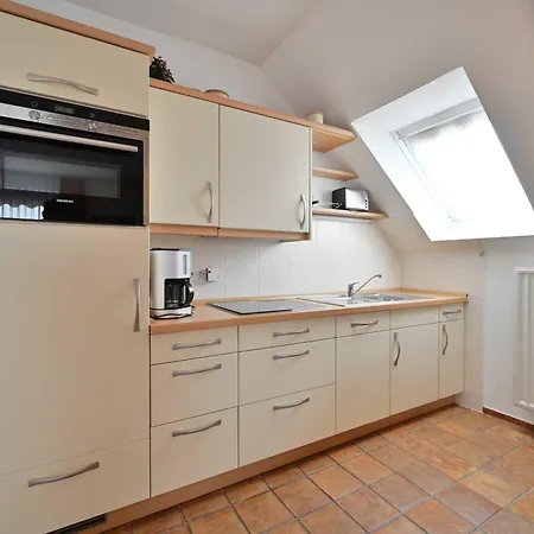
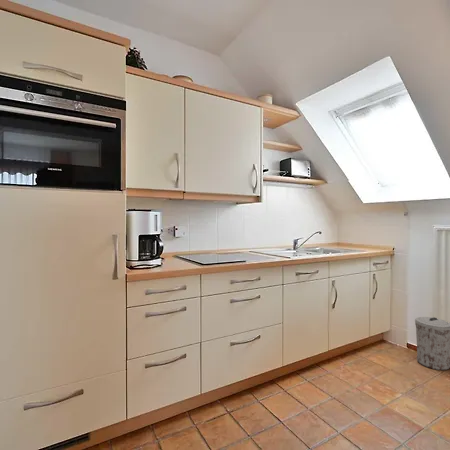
+ trash can (433, 340)
